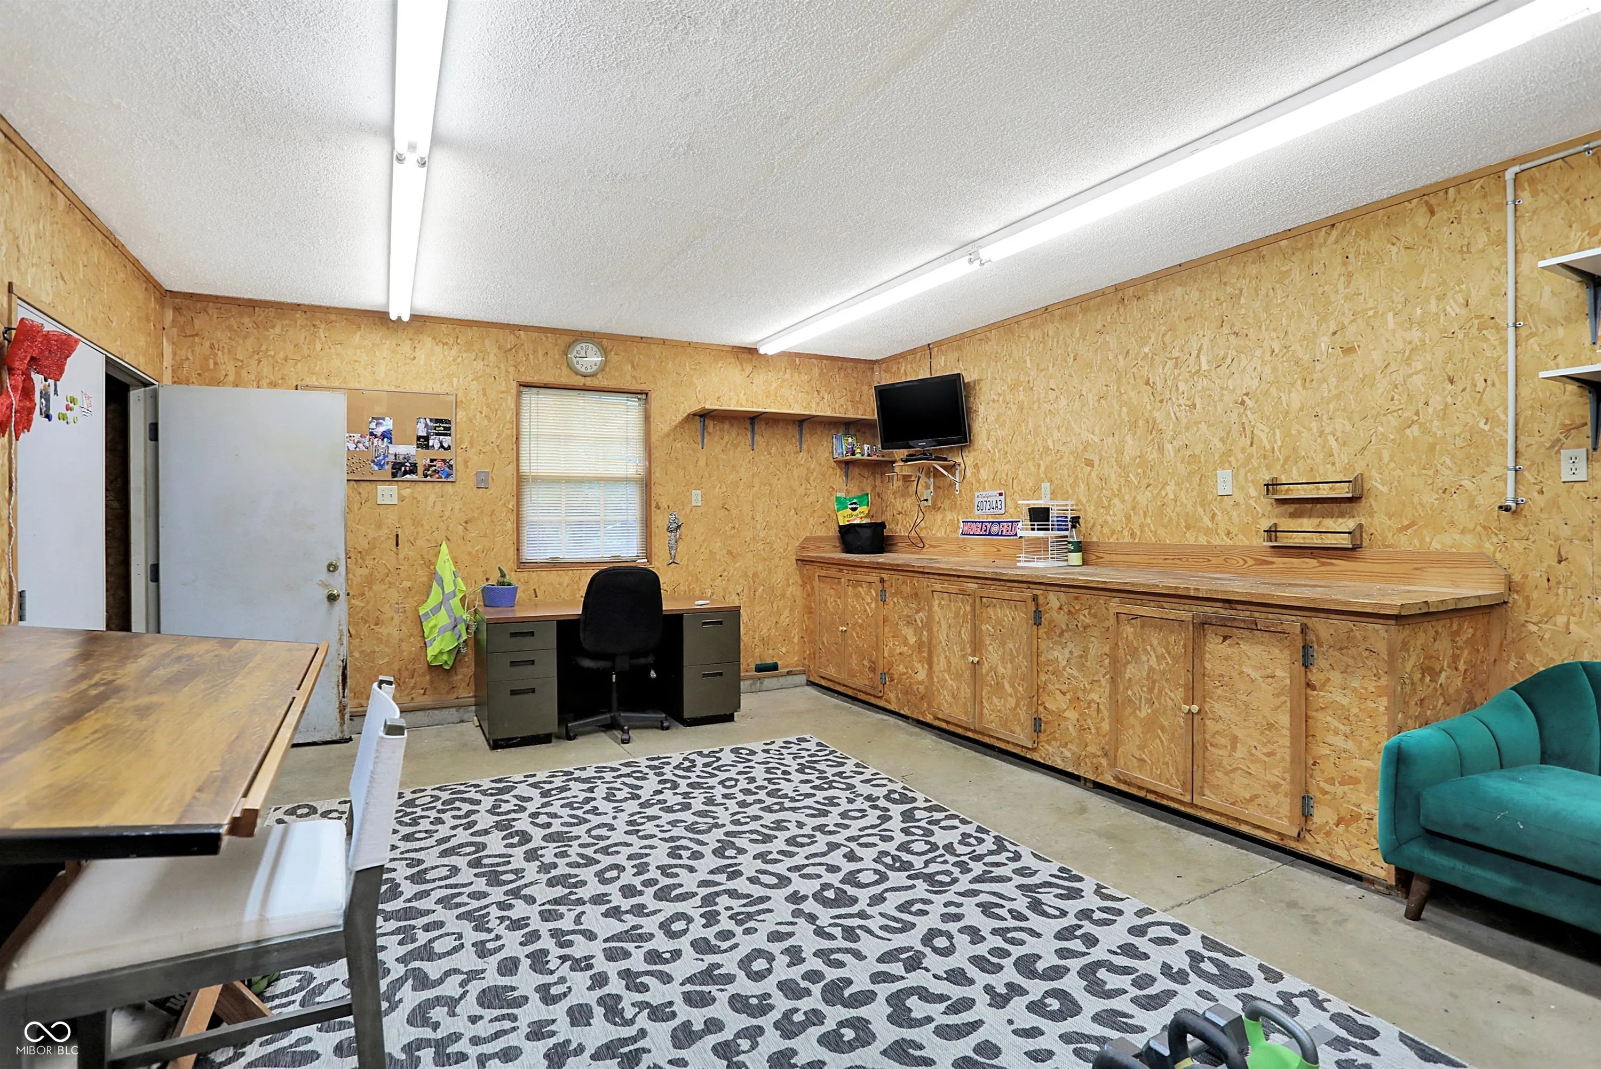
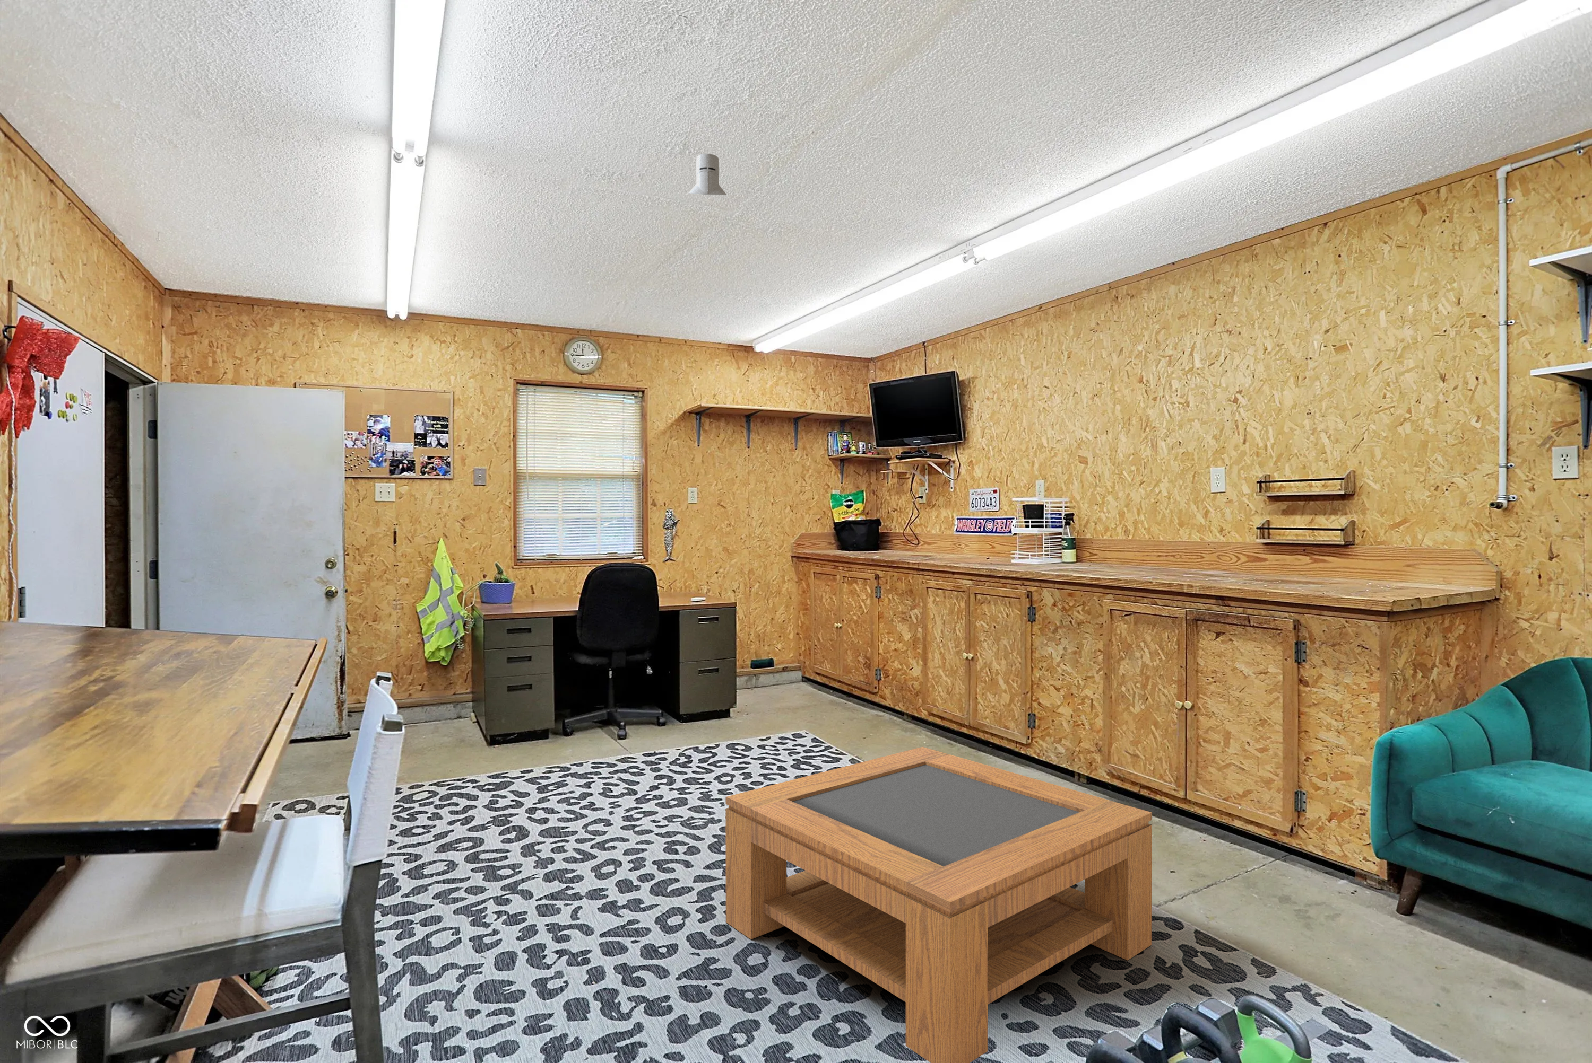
+ knight helmet (708, 179)
+ coffee table (932, 868)
